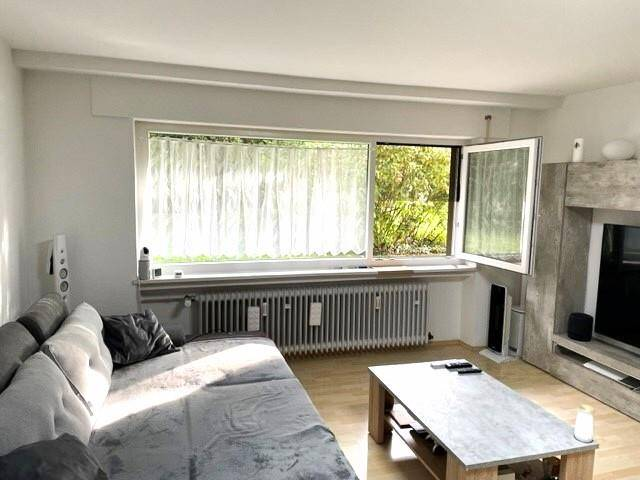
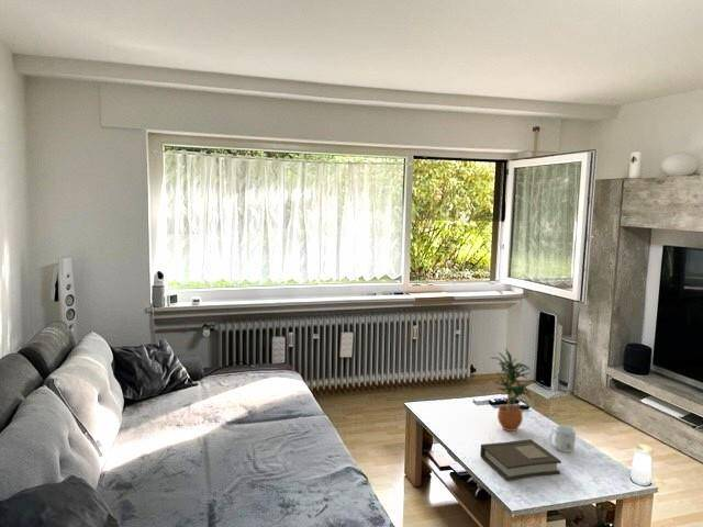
+ potted plant (511, 388)
+ mug (561, 438)
+ book (518, 458)
